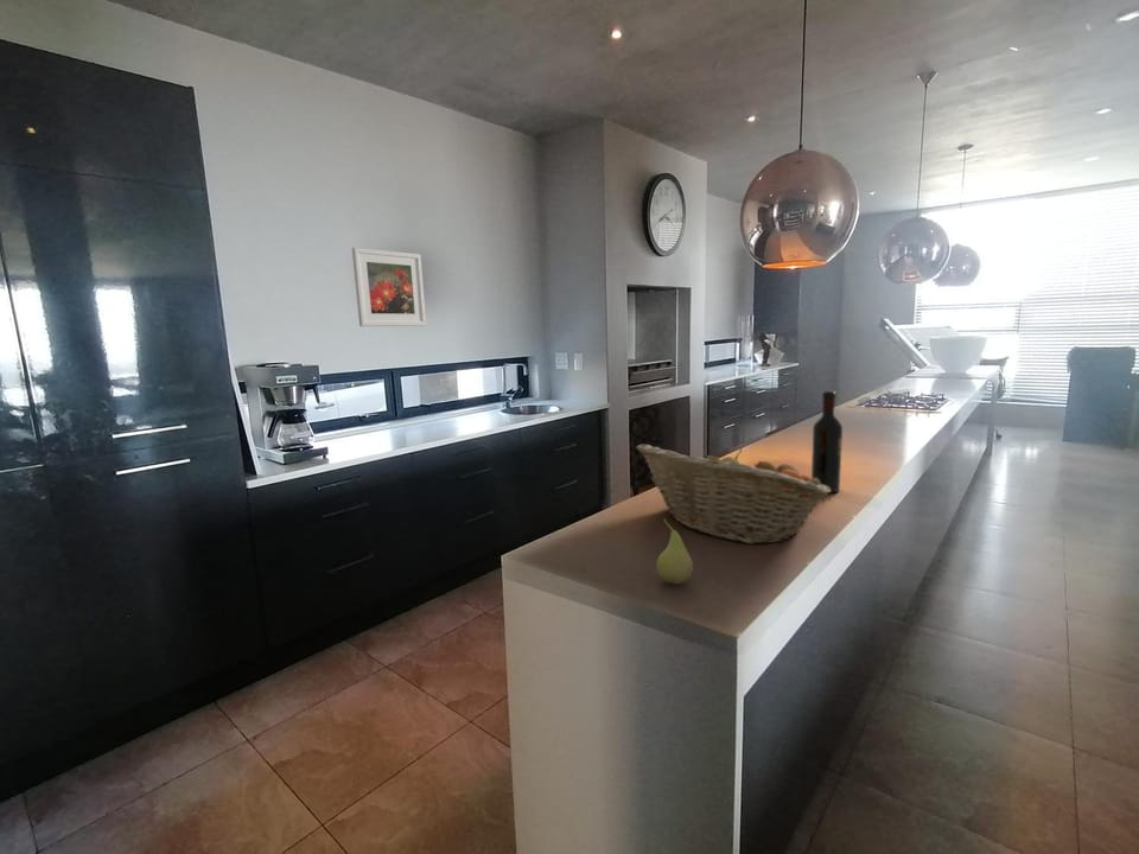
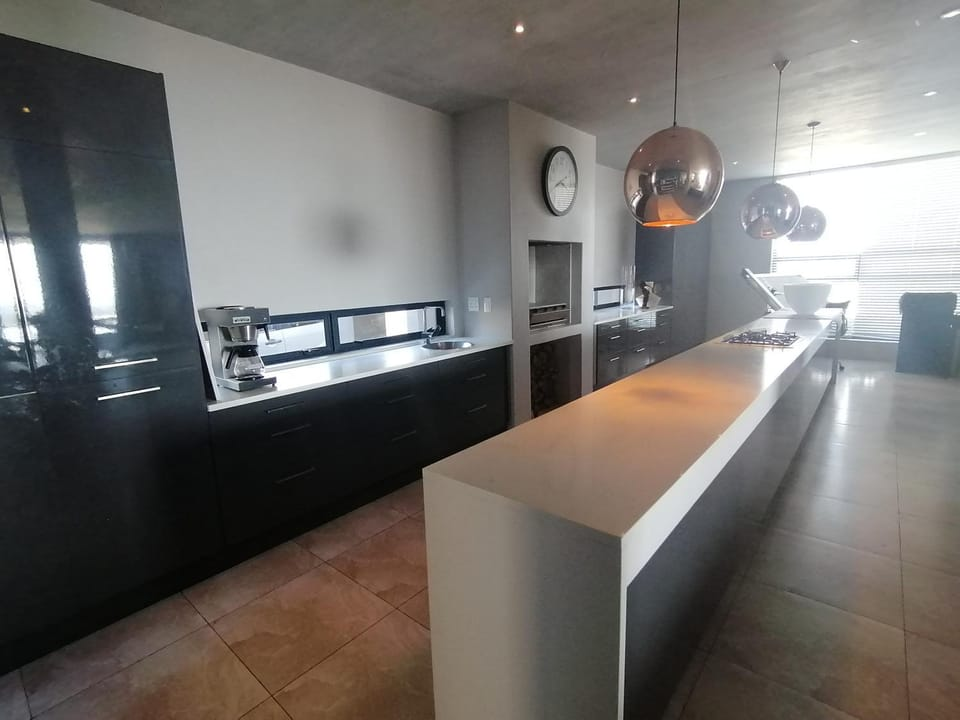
- fruit basket (725, 482)
- fruit (674, 552)
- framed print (390, 288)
- wine bottle (827, 440)
